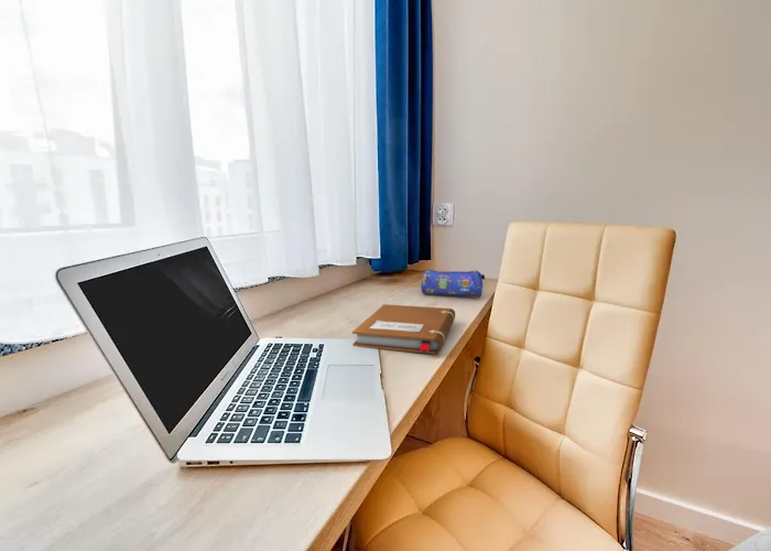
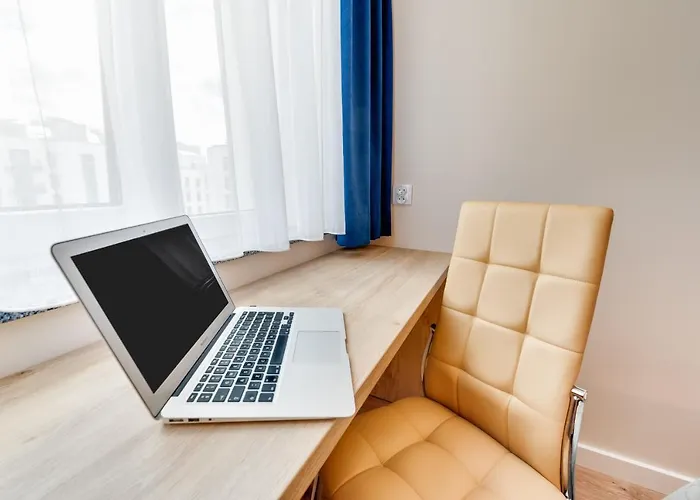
- pencil case (452, 282)
- notebook (408, 326)
